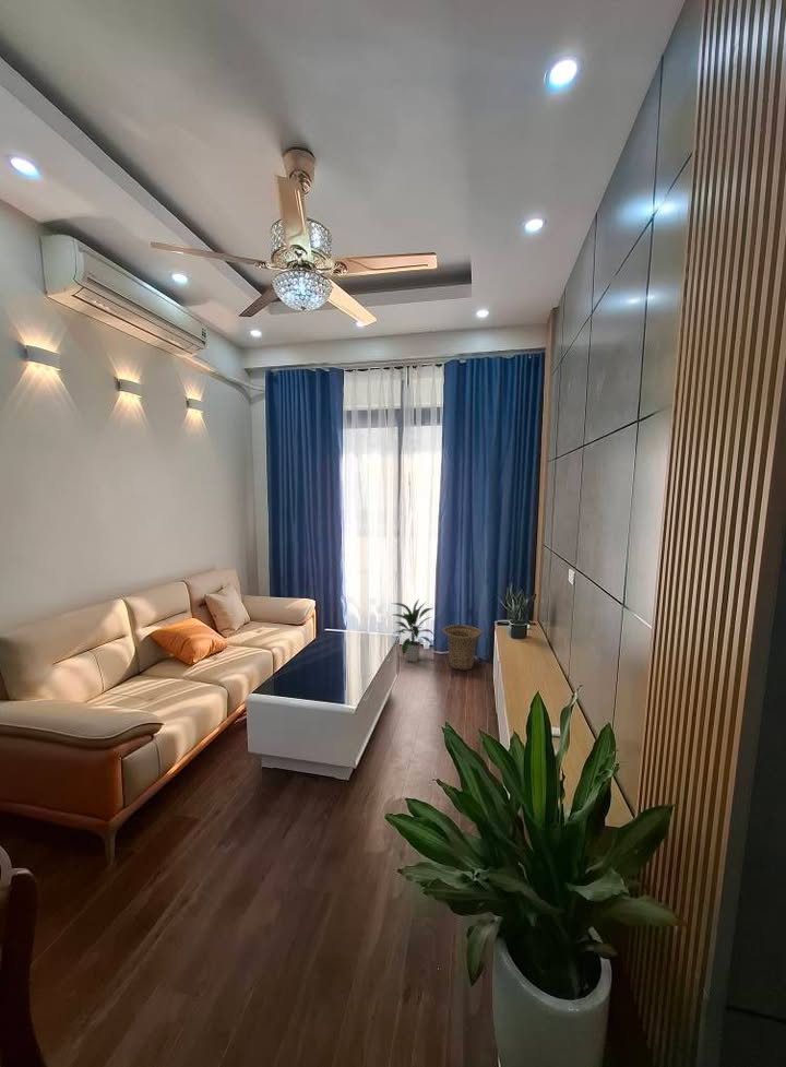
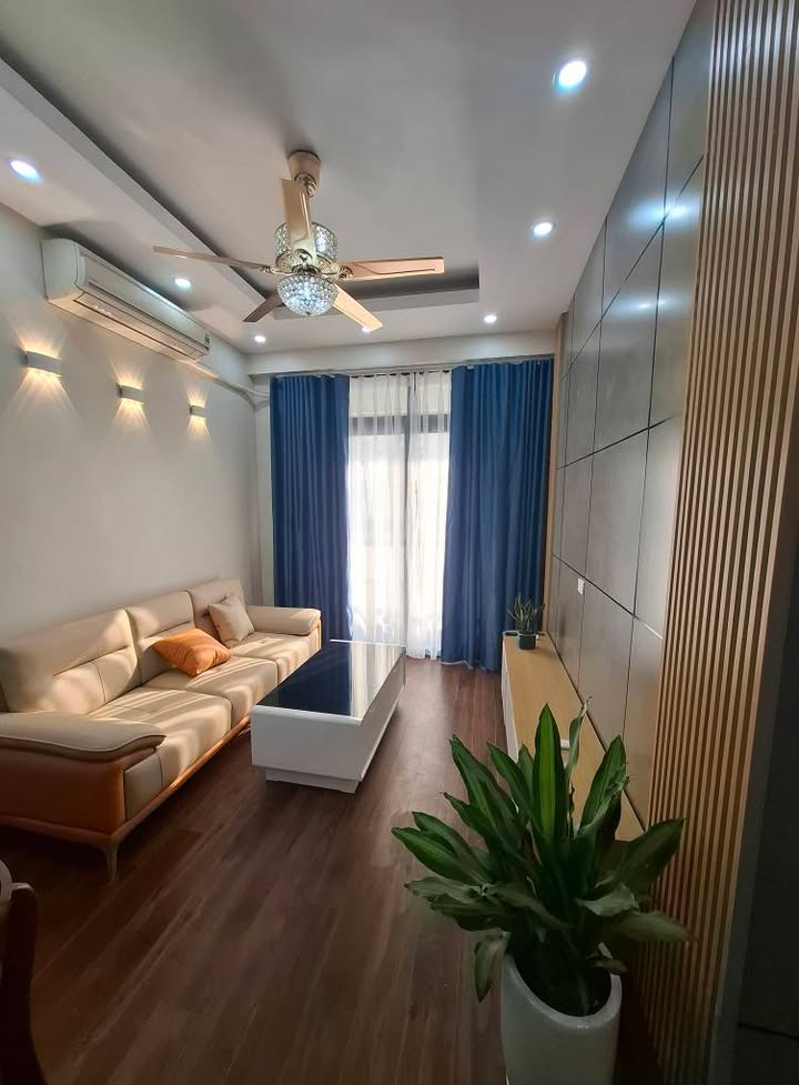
- basket (461, 648)
- indoor plant (412, 629)
